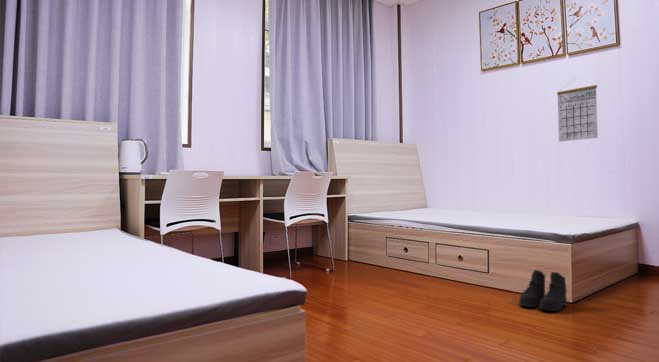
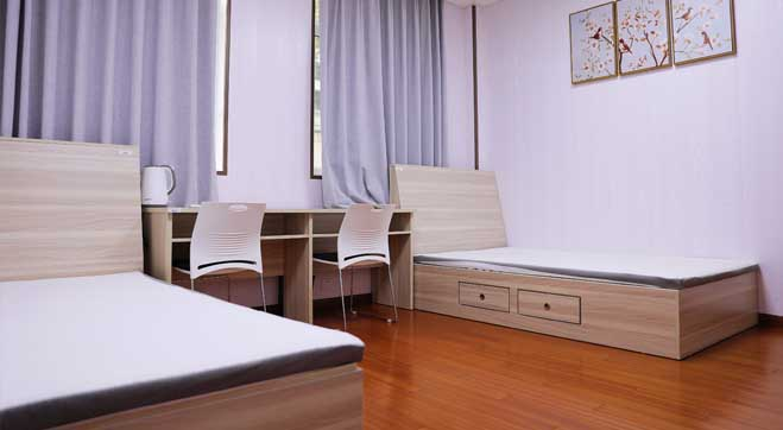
- calendar (576, 108)
- boots (543, 288)
